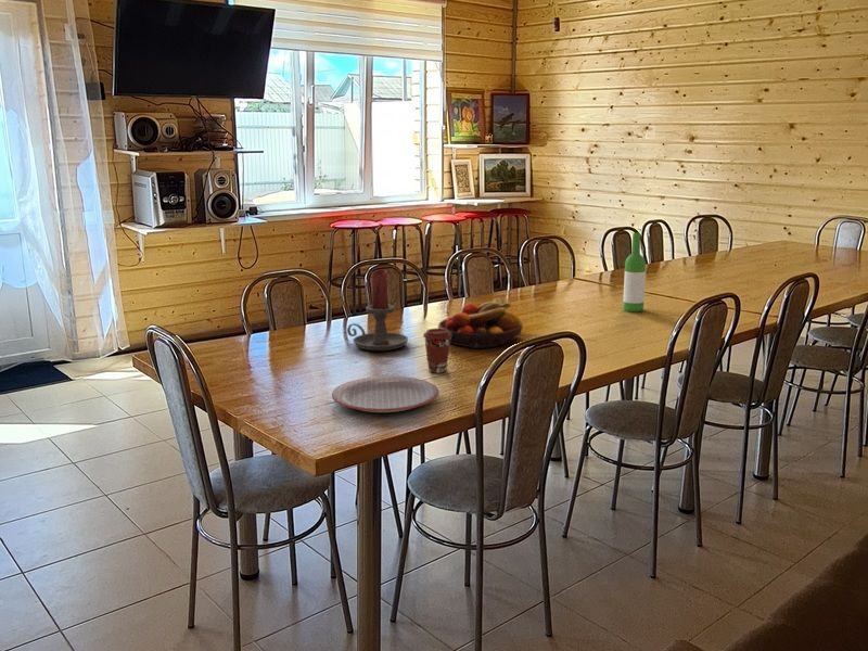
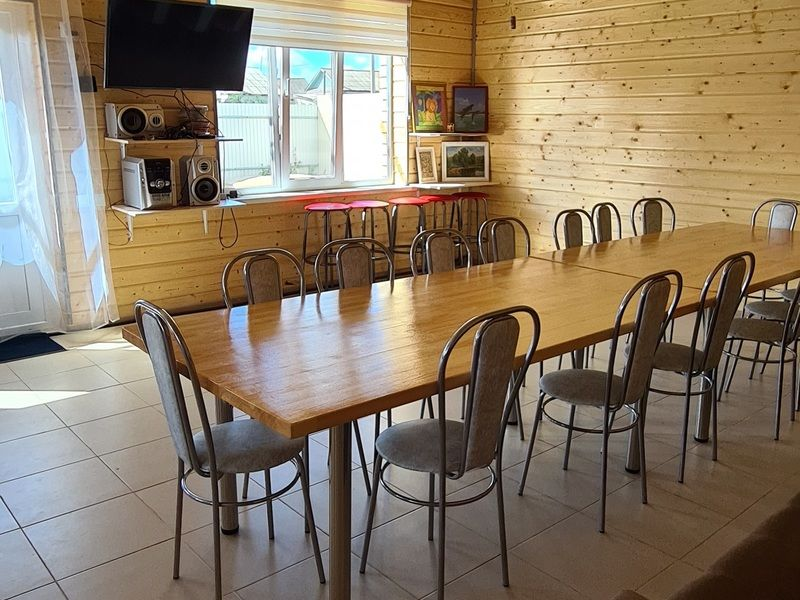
- candle holder (373, 307)
- wine bottle (635, 271)
- plate (385, 395)
- fruit bowl (480, 319)
- coffee cup (437, 350)
